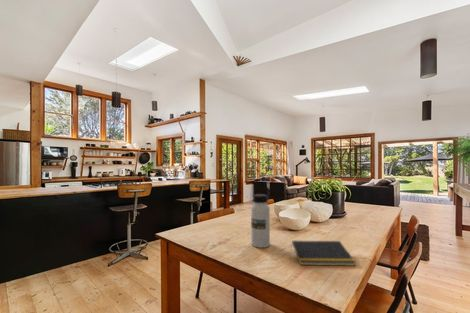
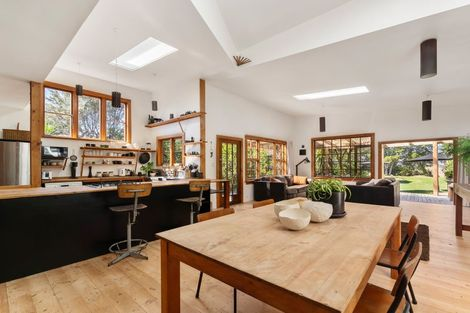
- water bottle (260, 219)
- notepad (321, 252)
